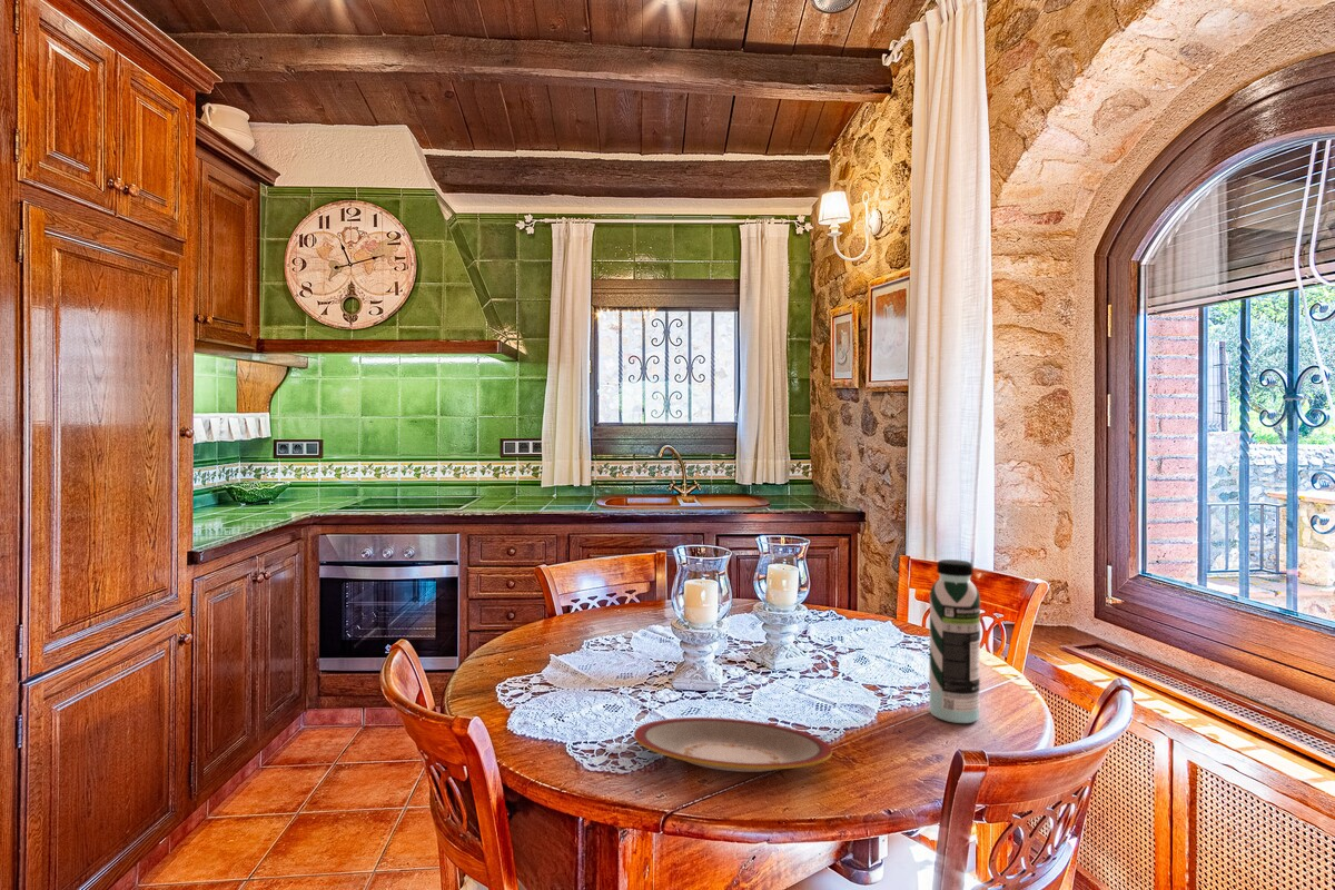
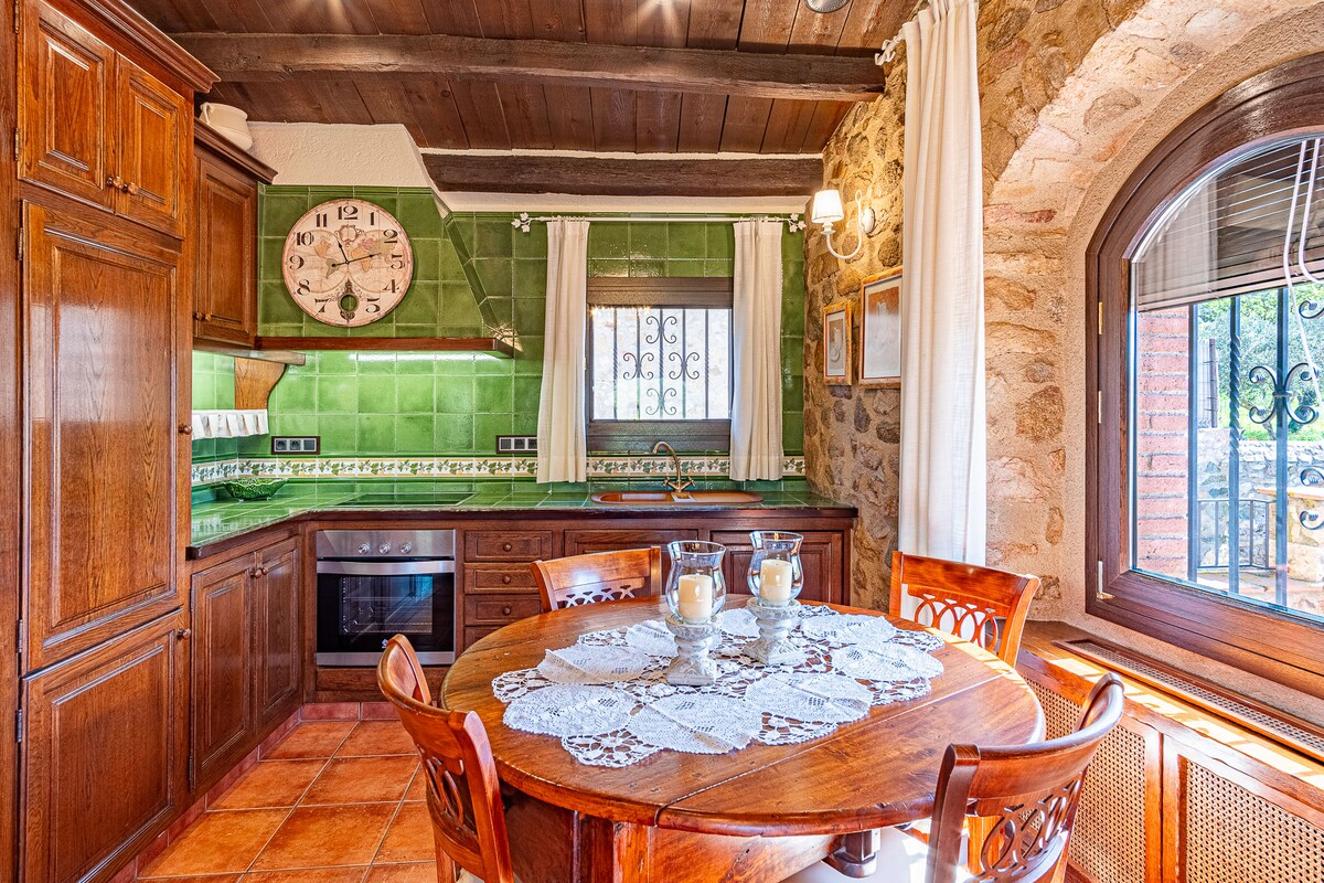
- water bottle (953, 637)
- plate (730, 748)
